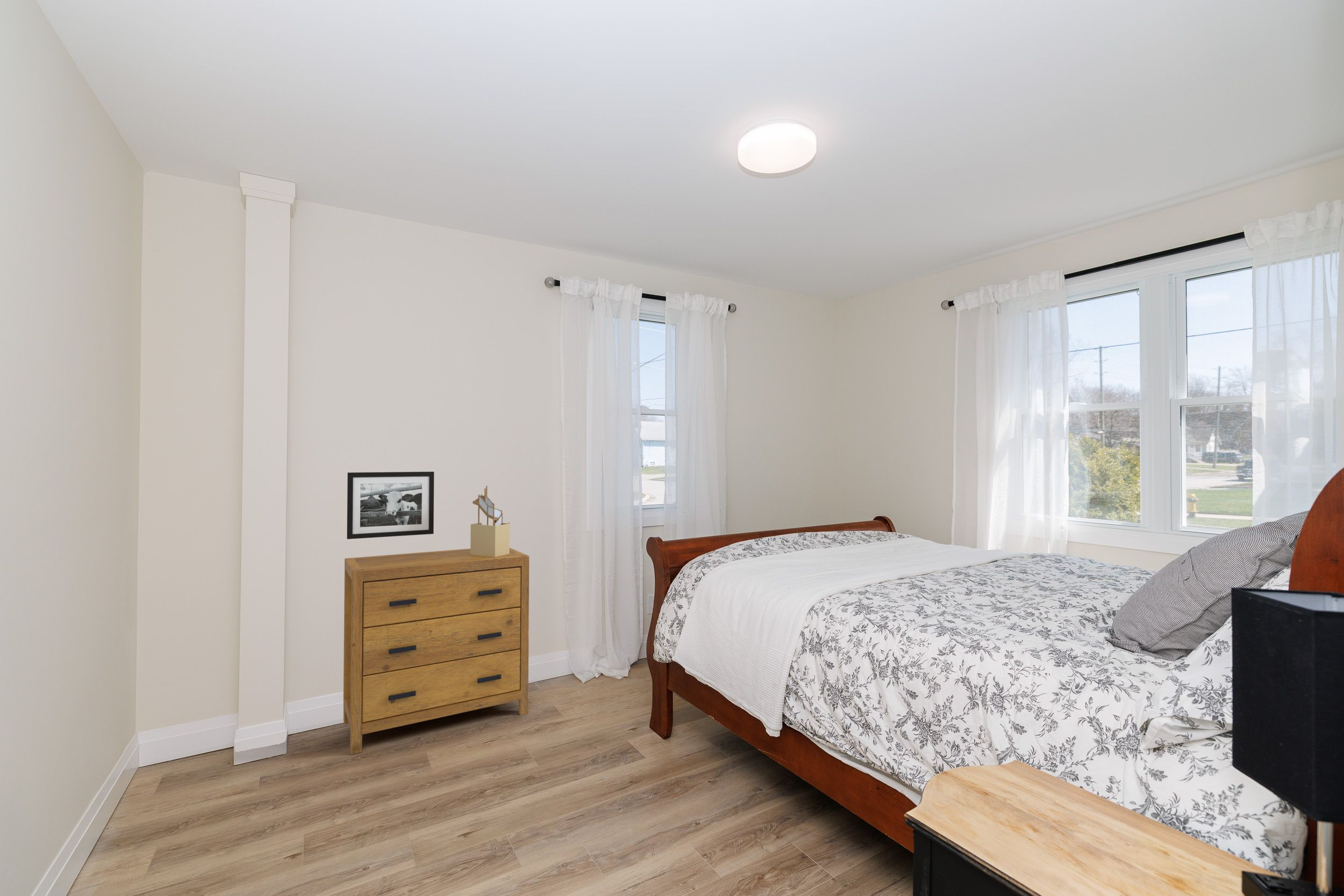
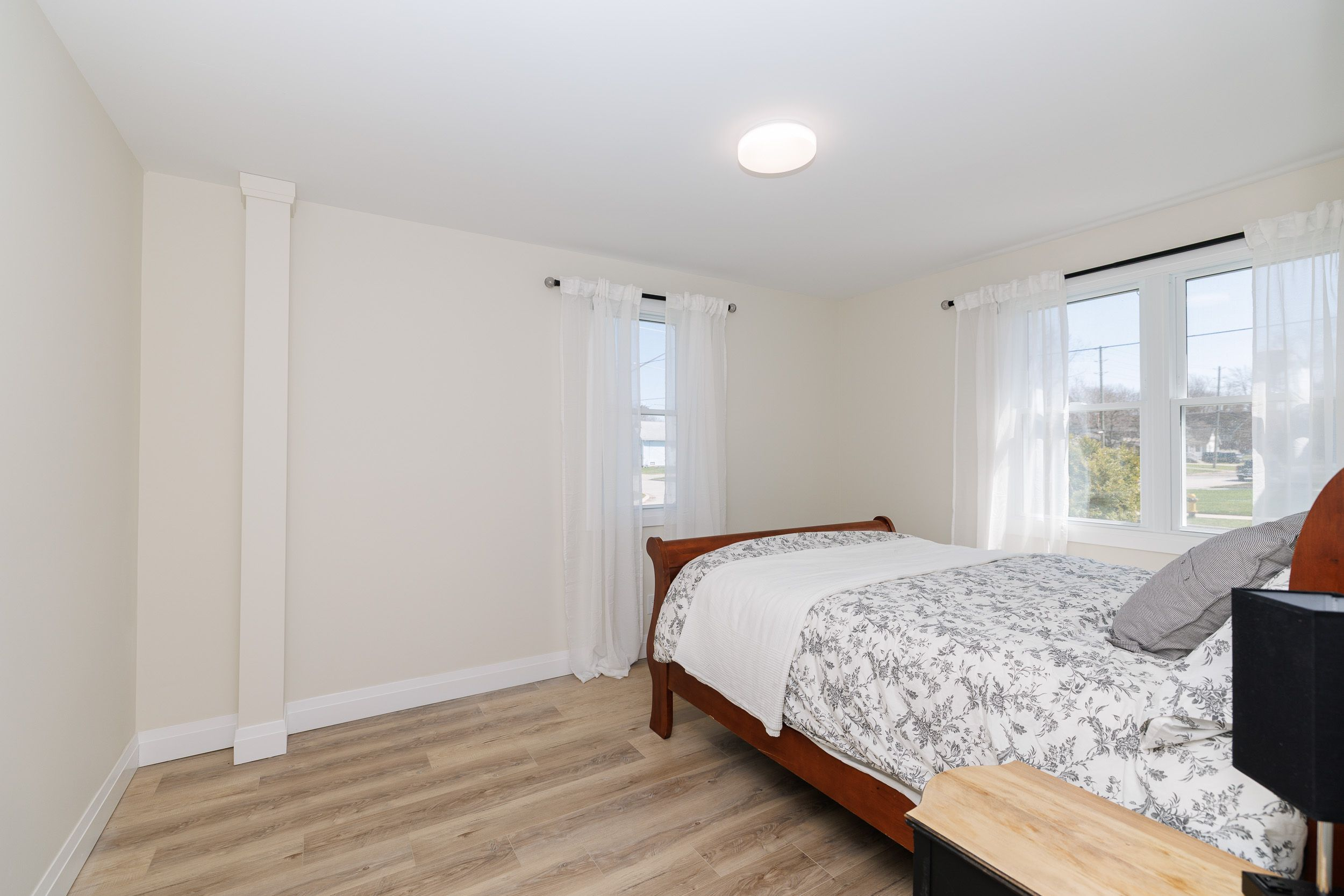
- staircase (488, 520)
- dresser (438, 637)
- picture frame (391, 504)
